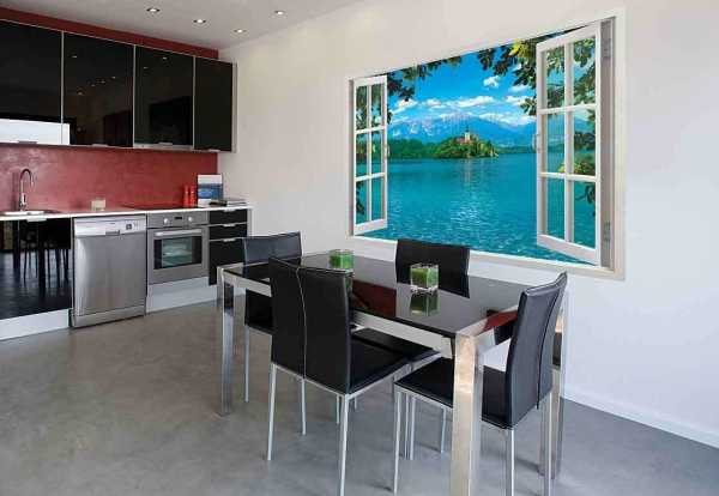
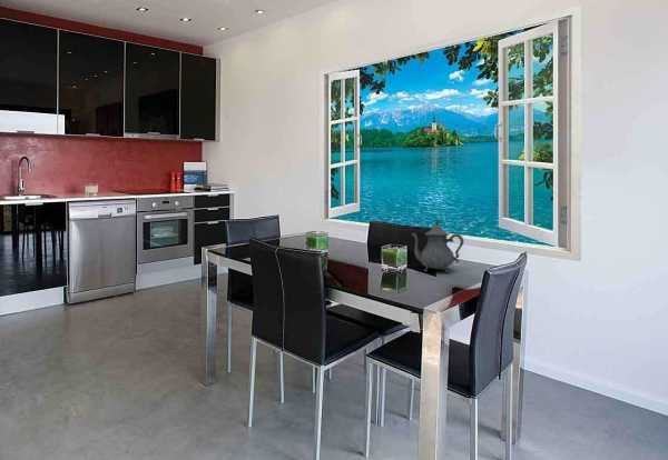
+ teapot (436, 243)
